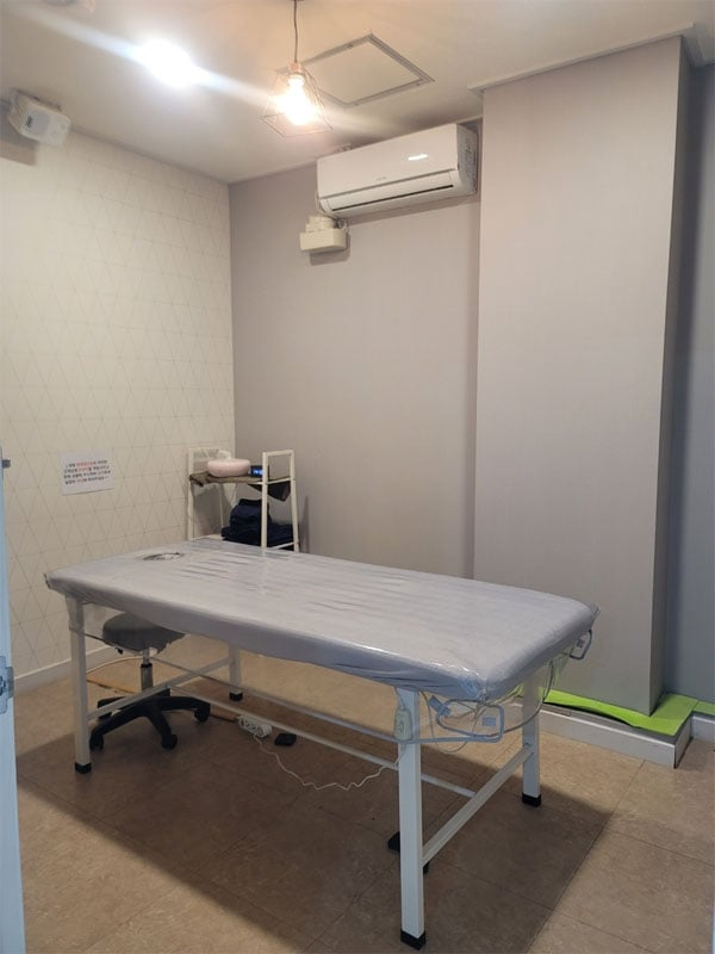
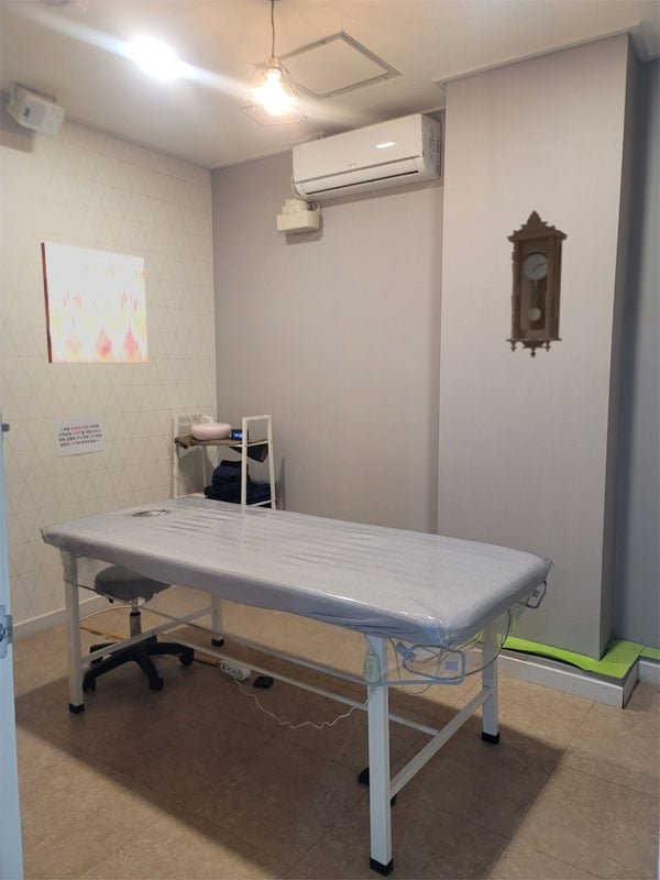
+ pendulum clock (535, 286)
+ wall art (98, 307)
